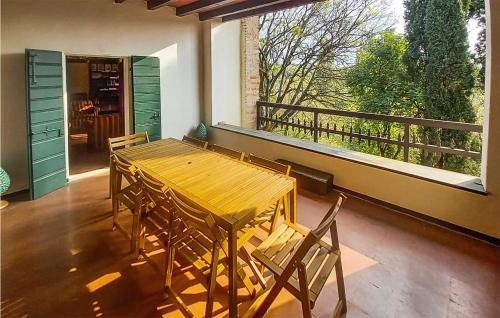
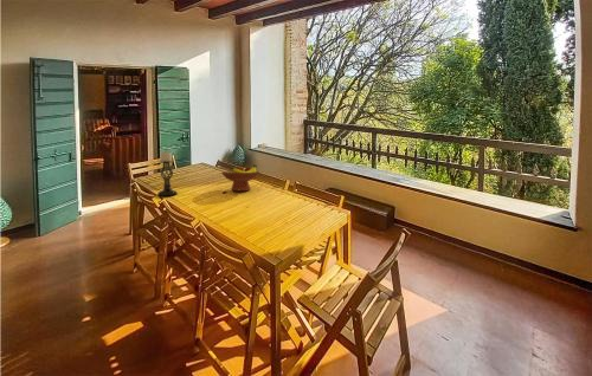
+ candle holder (166, 173)
+ fruit bowl (240, 177)
